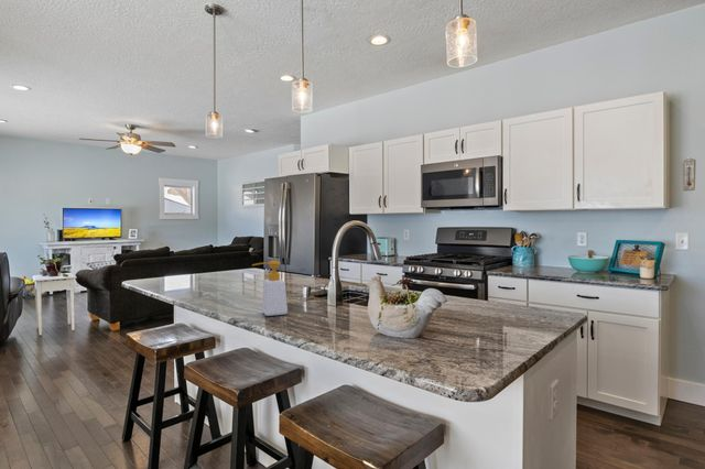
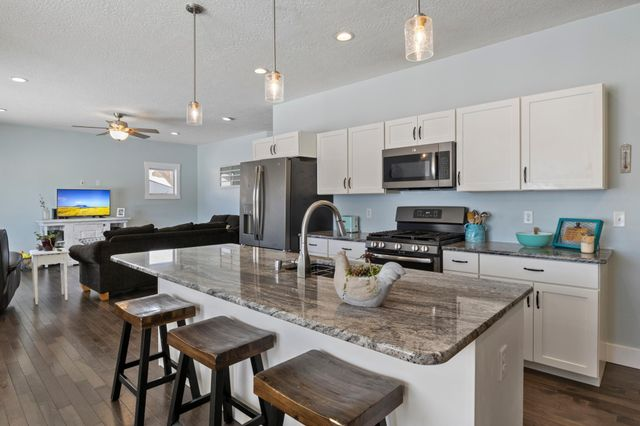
- soap bottle (269, 287)
